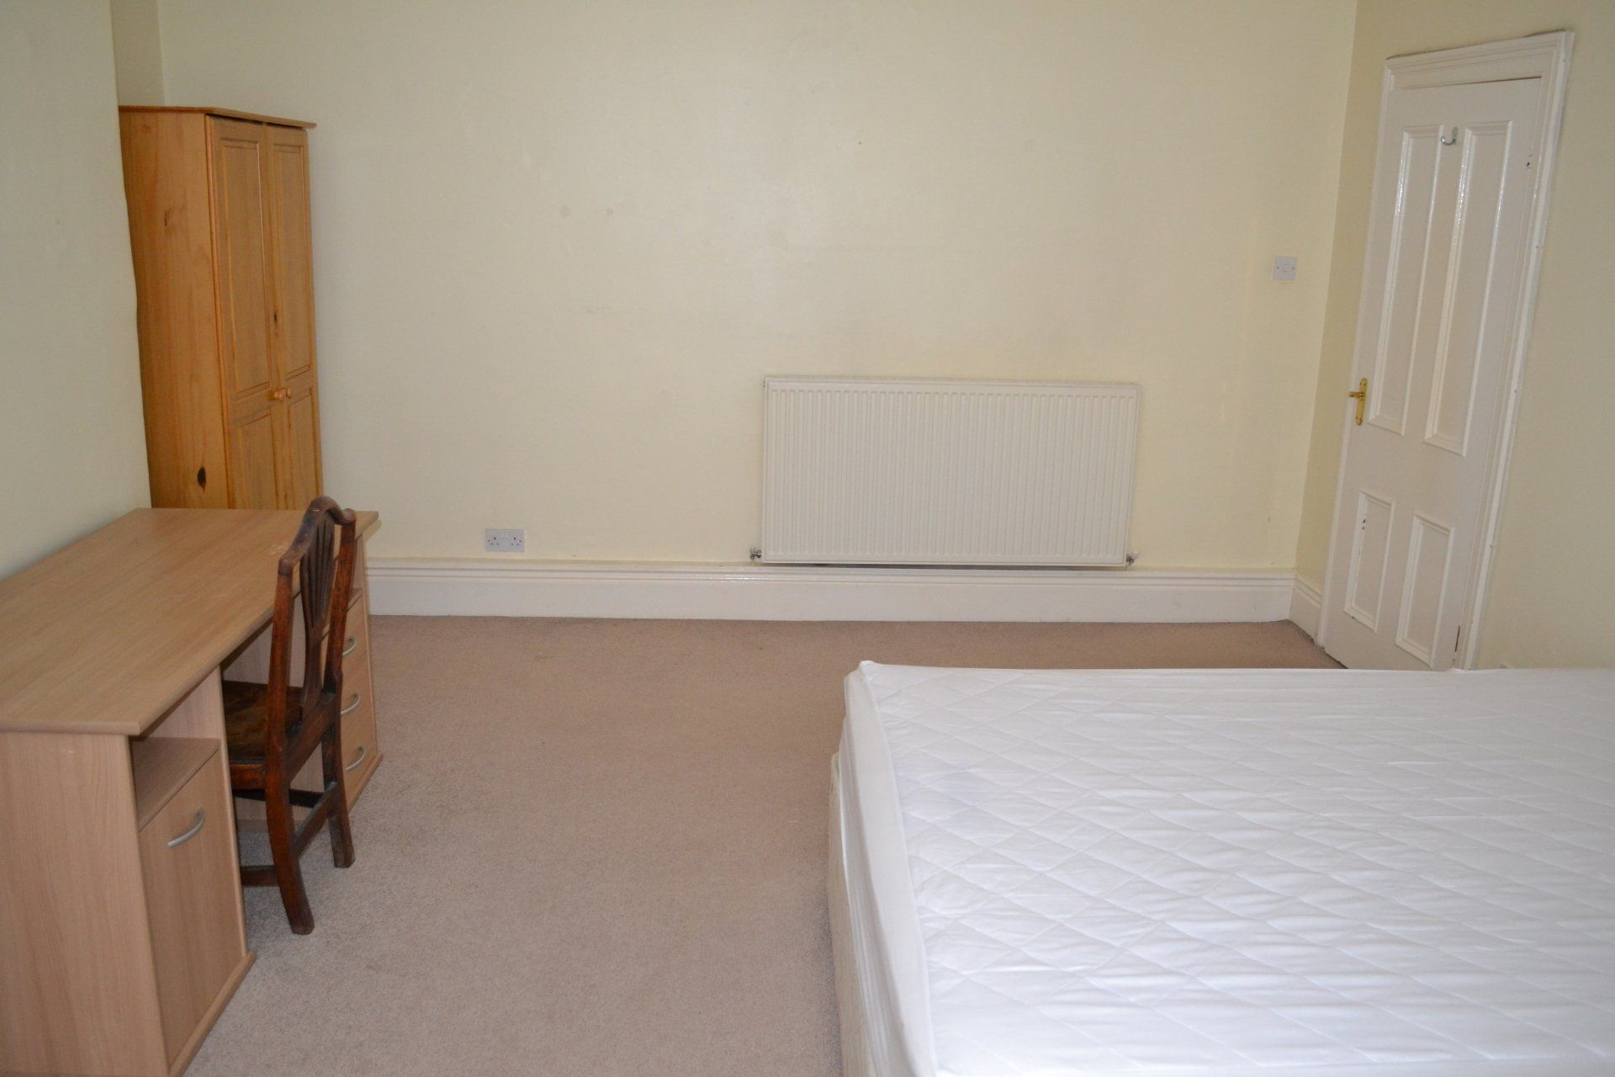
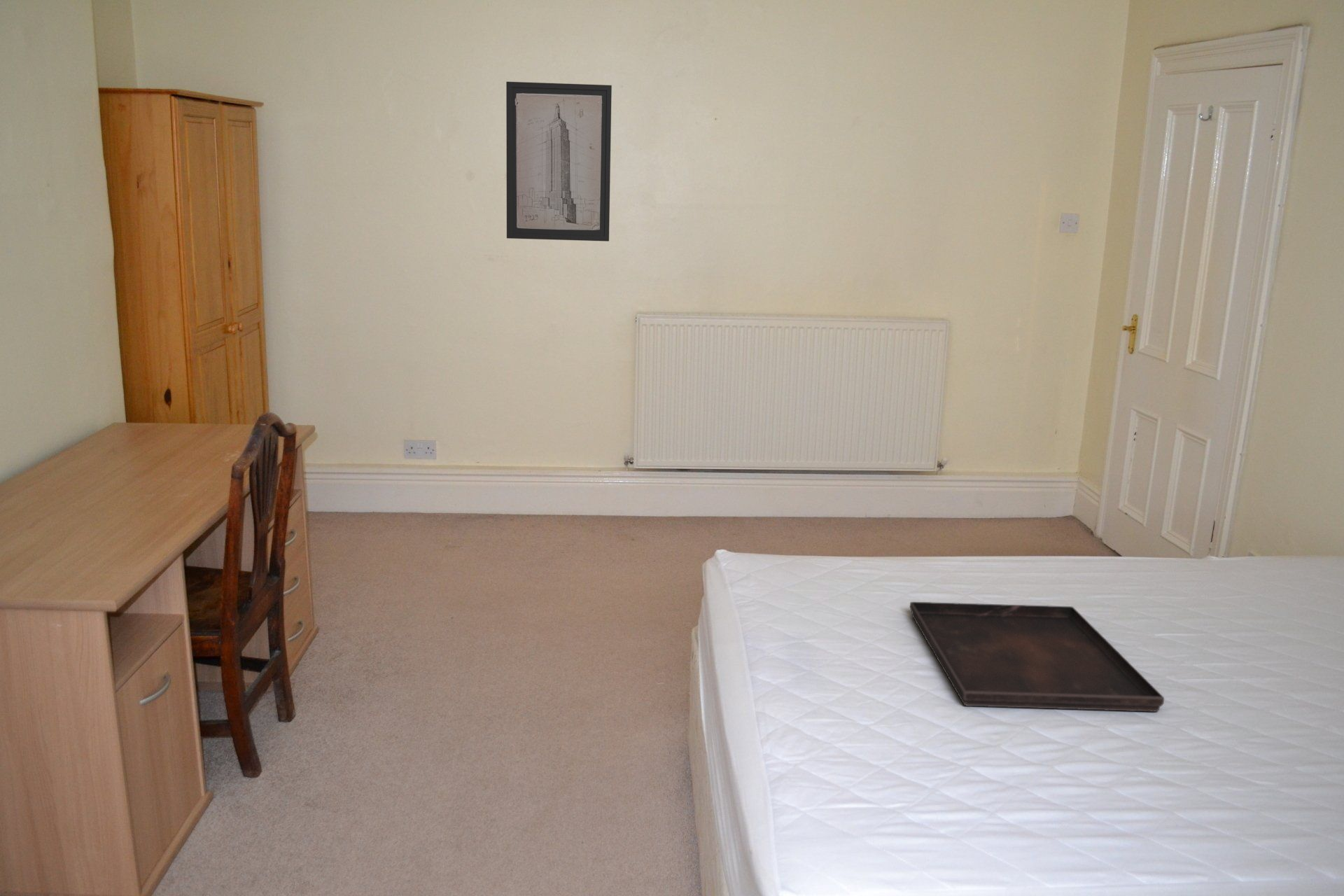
+ wall art (558, 162)
+ serving tray (1023, 652)
